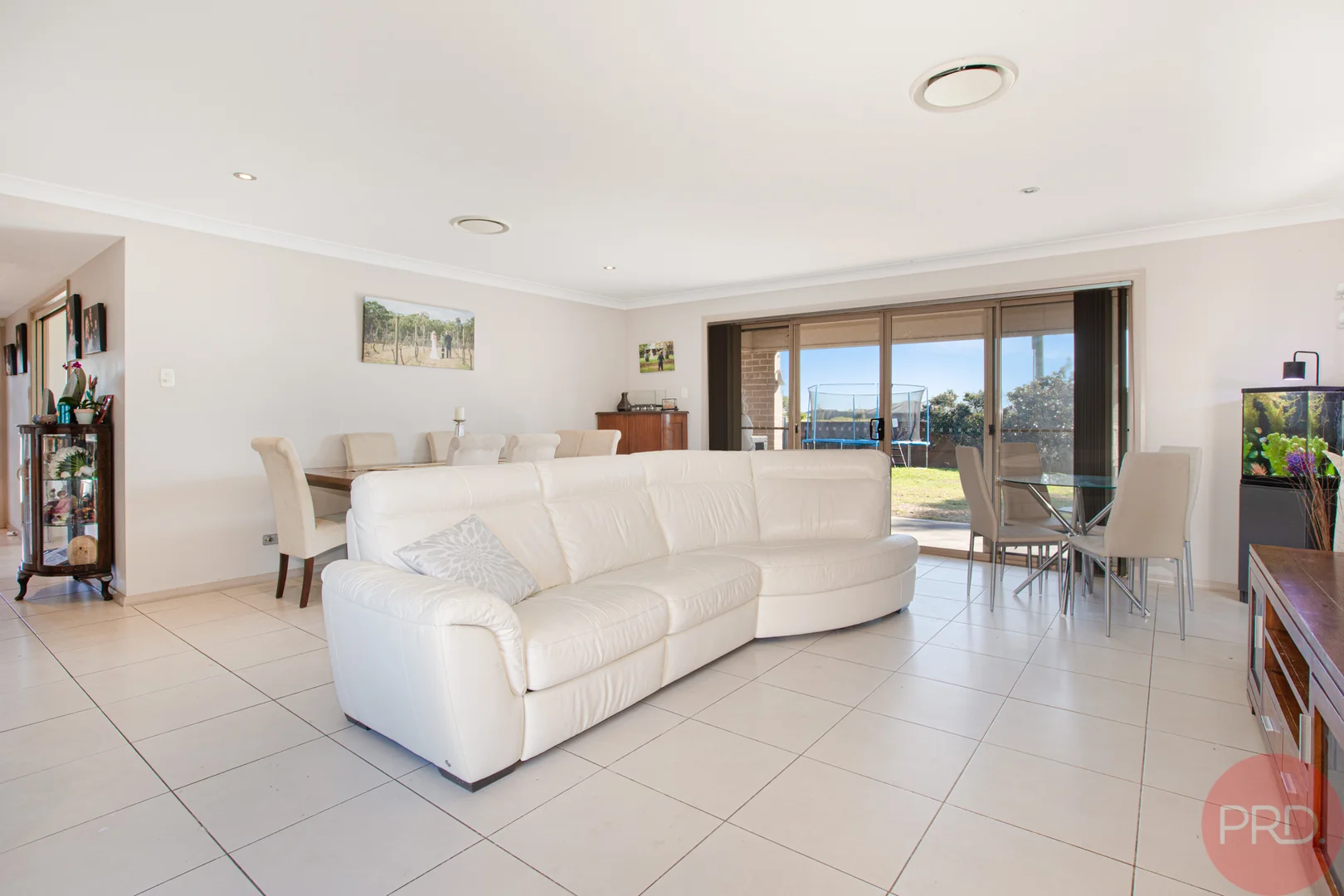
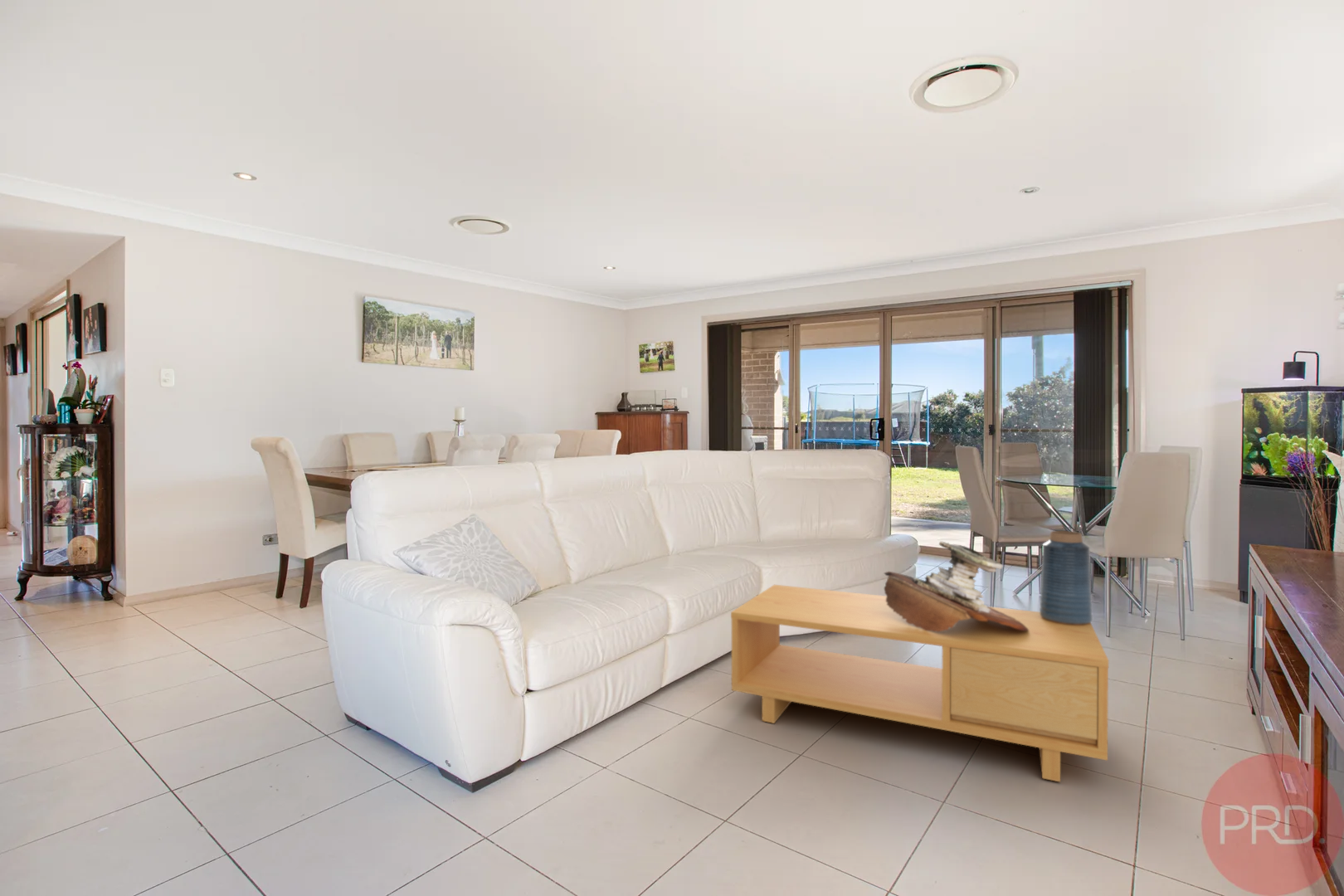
+ vase (1065, 575)
+ decorative bowl (952, 582)
+ coffee table (906, 667)
